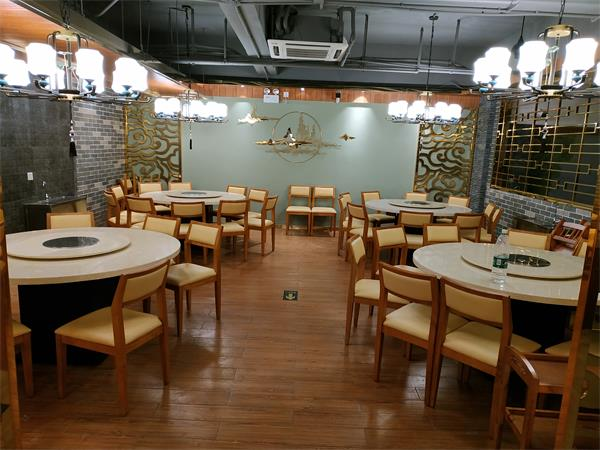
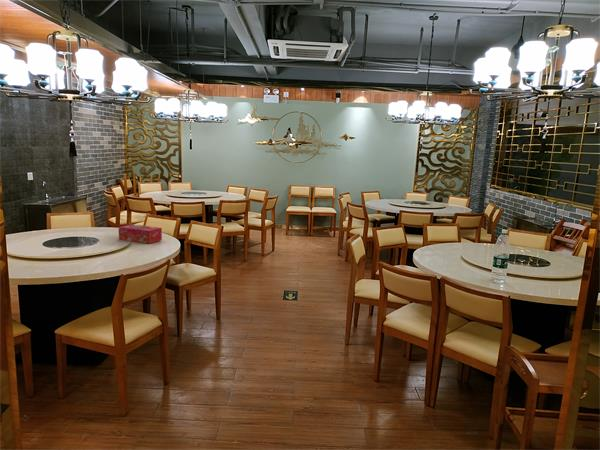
+ tissue box (140, 233)
